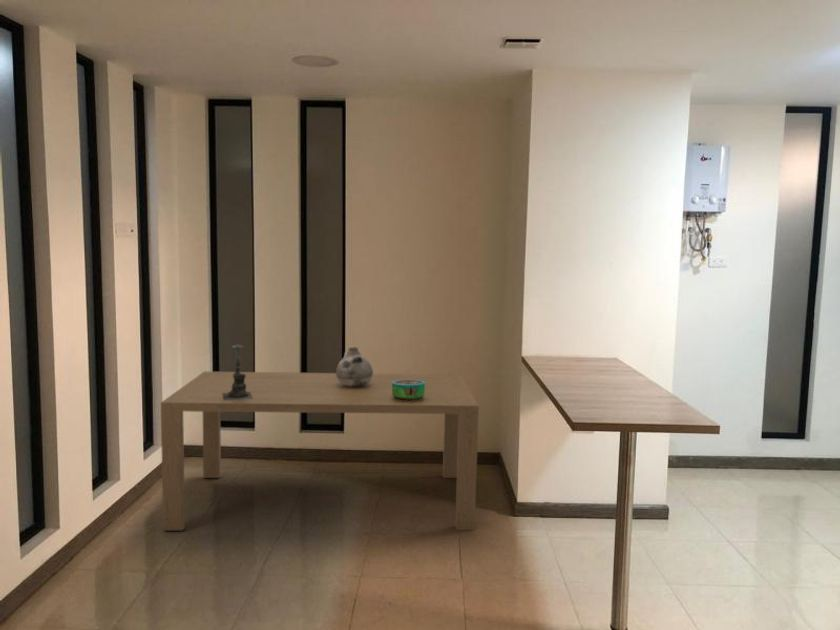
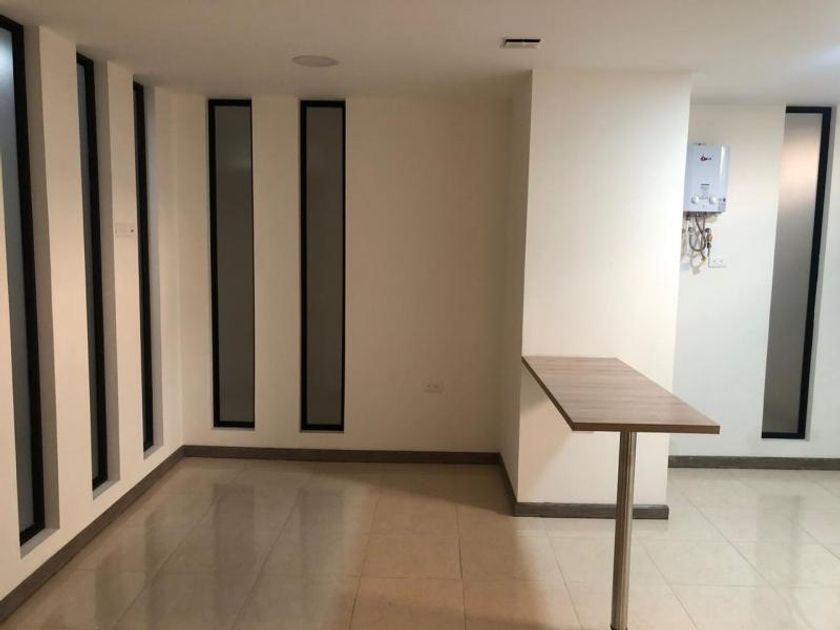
- vase (354, 365)
- dining table (327, 412)
- candle holder (237, 366)
- decorative bowl (408, 389)
